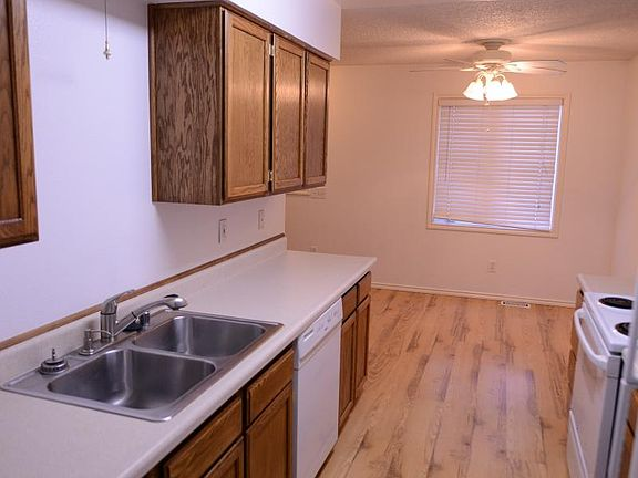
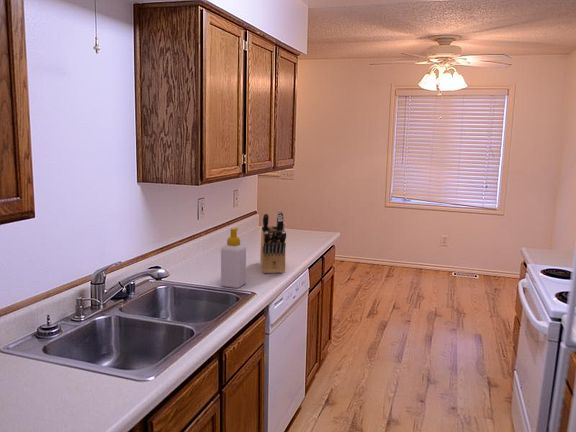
+ knife block (273, 238)
+ soap bottle (233, 257)
